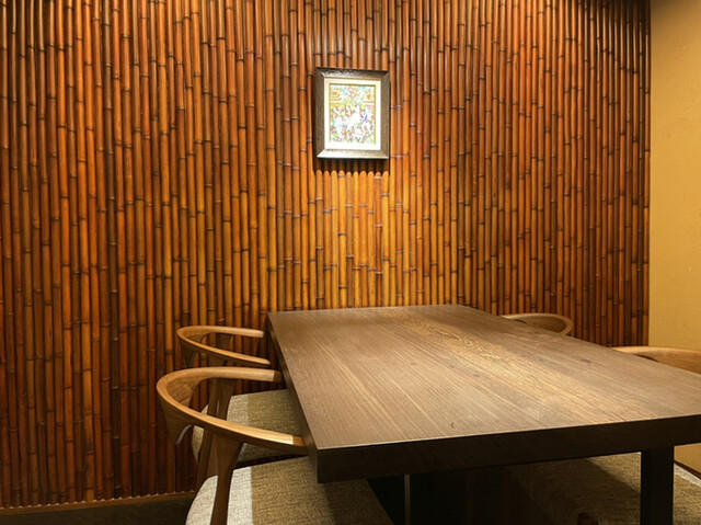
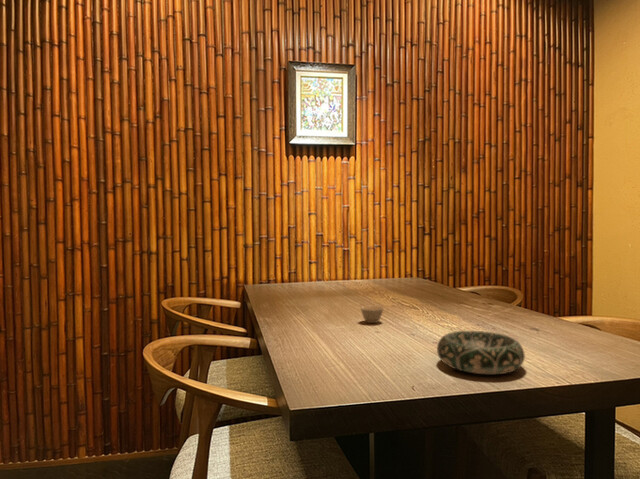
+ decorative bowl (479, 351)
+ teacup (371, 314)
